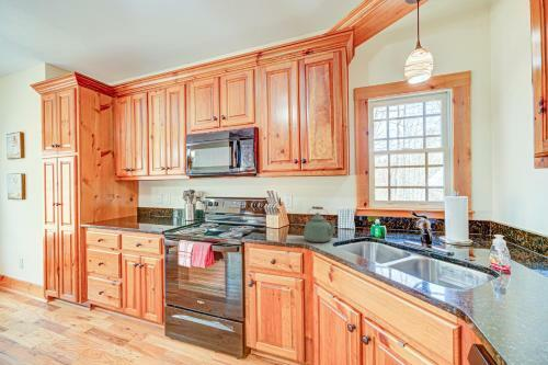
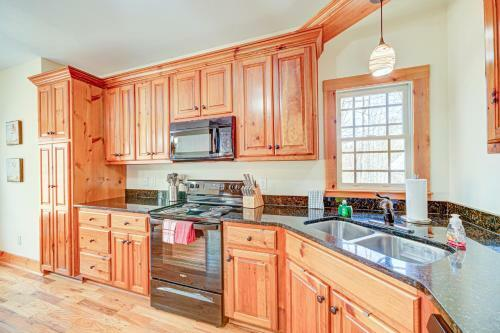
- kettle (320, 223)
